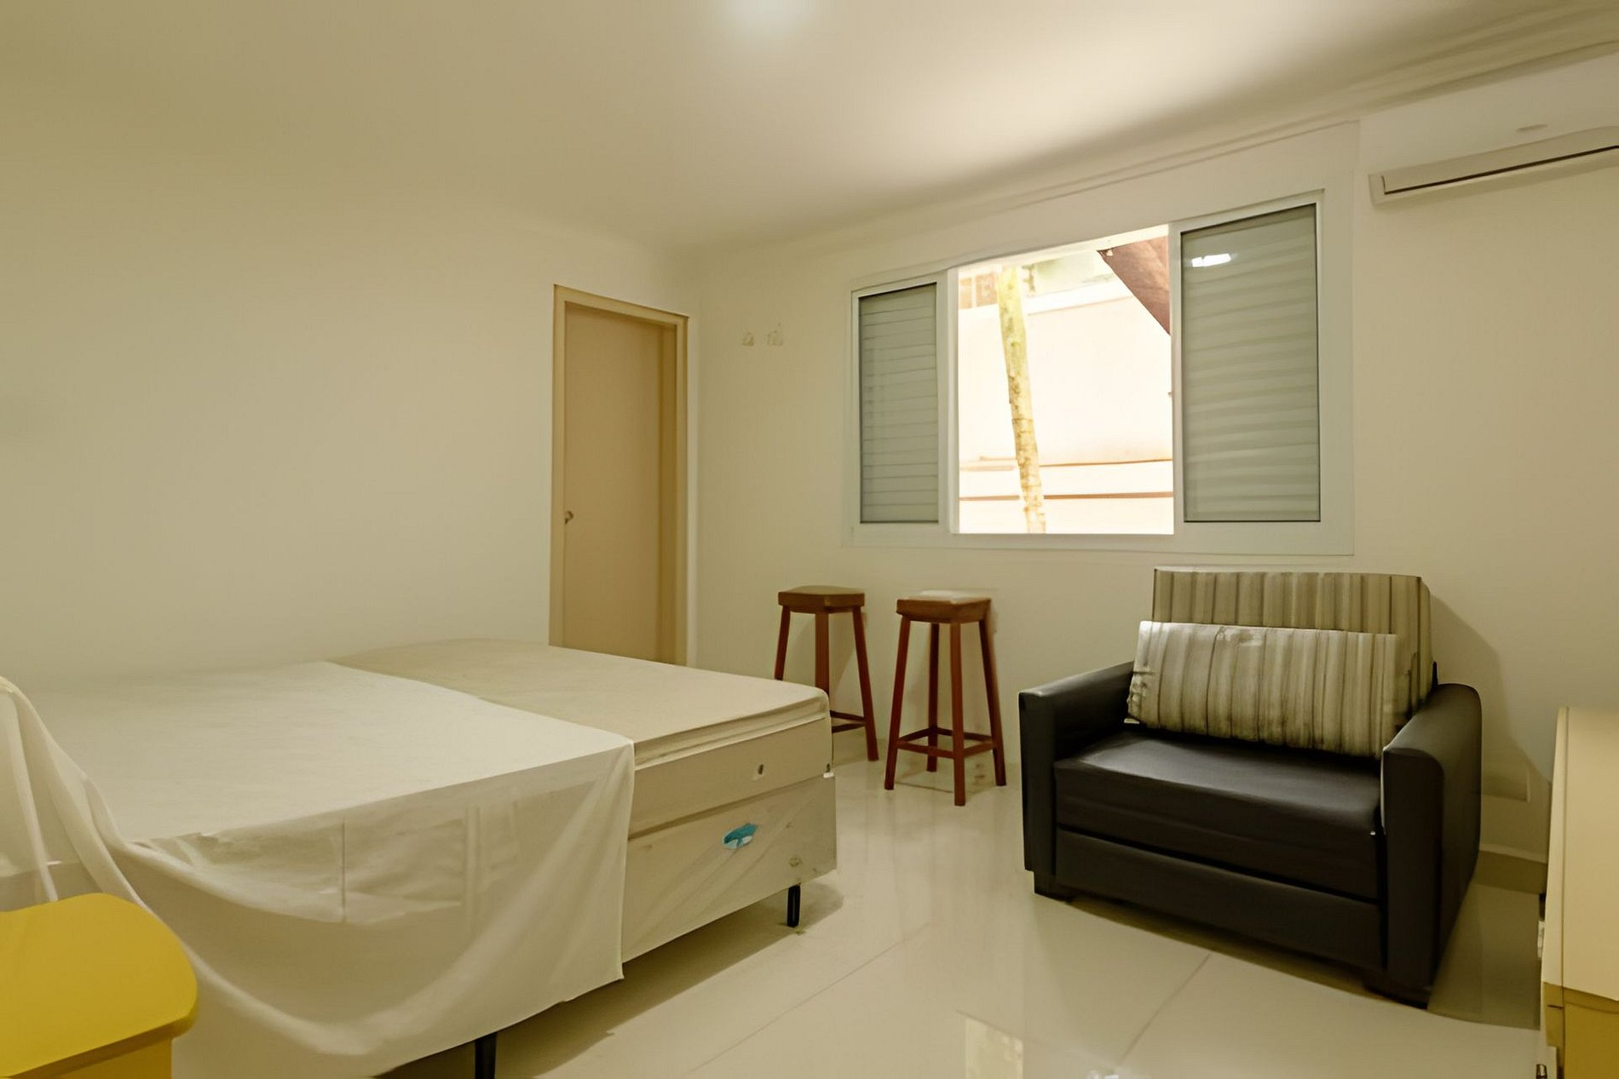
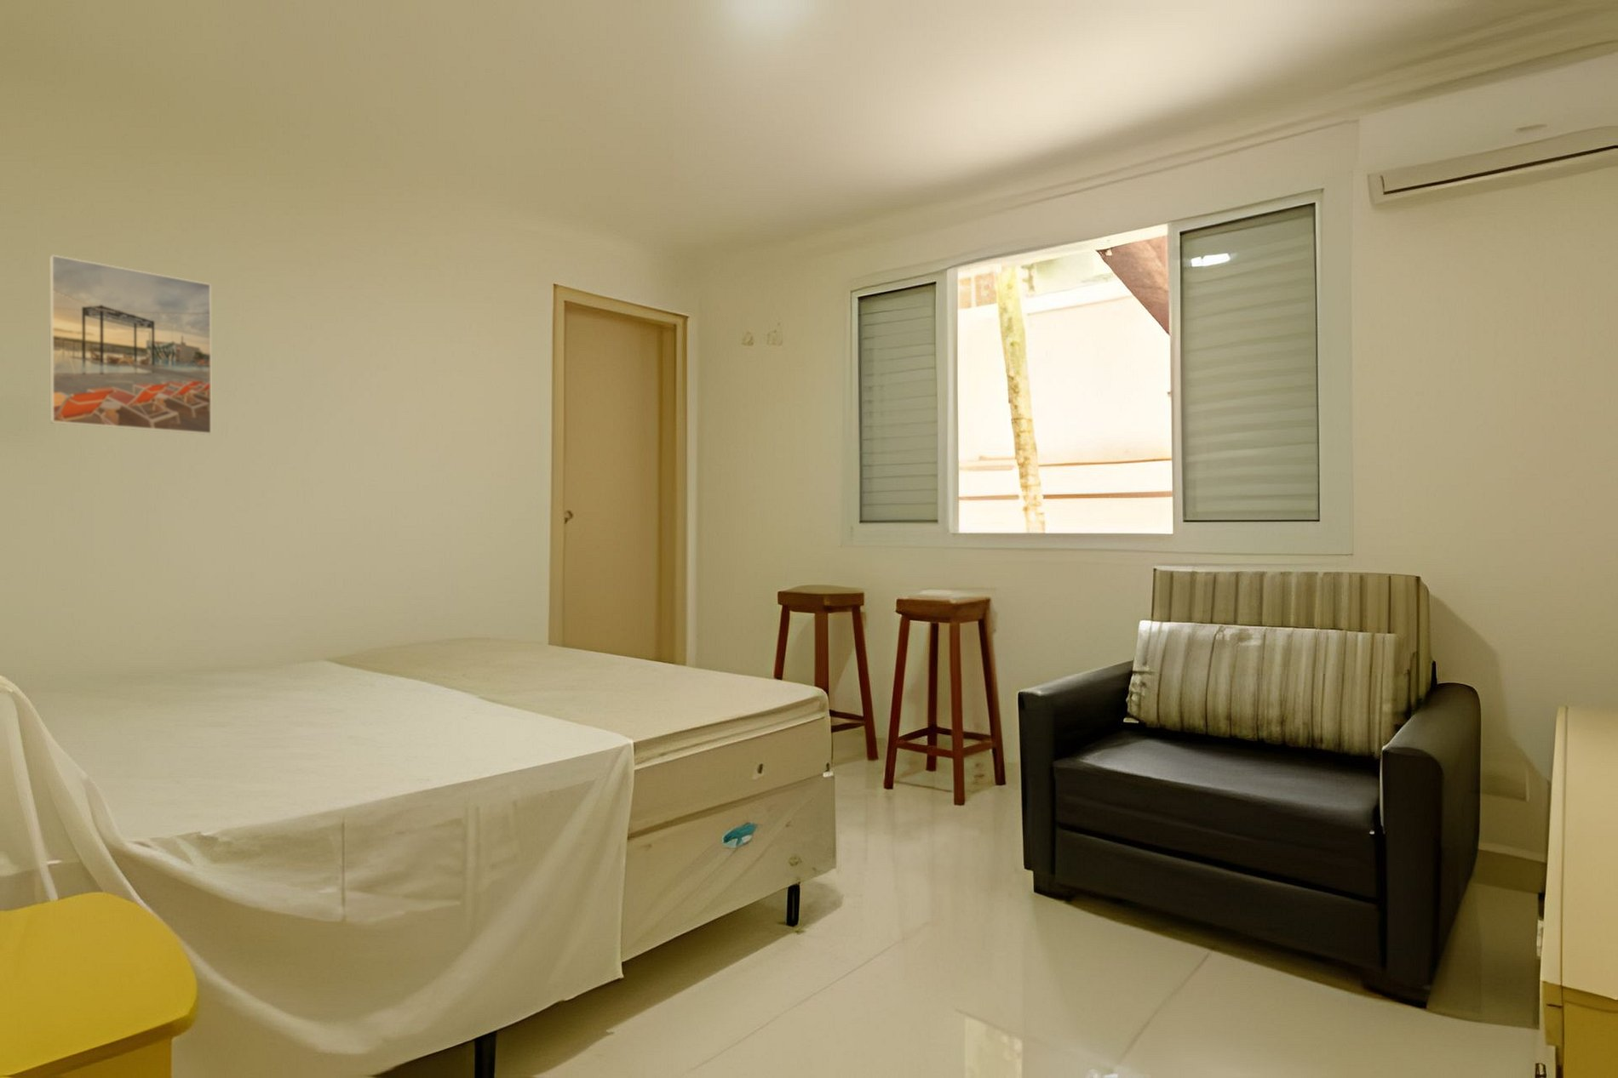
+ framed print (135, 350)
